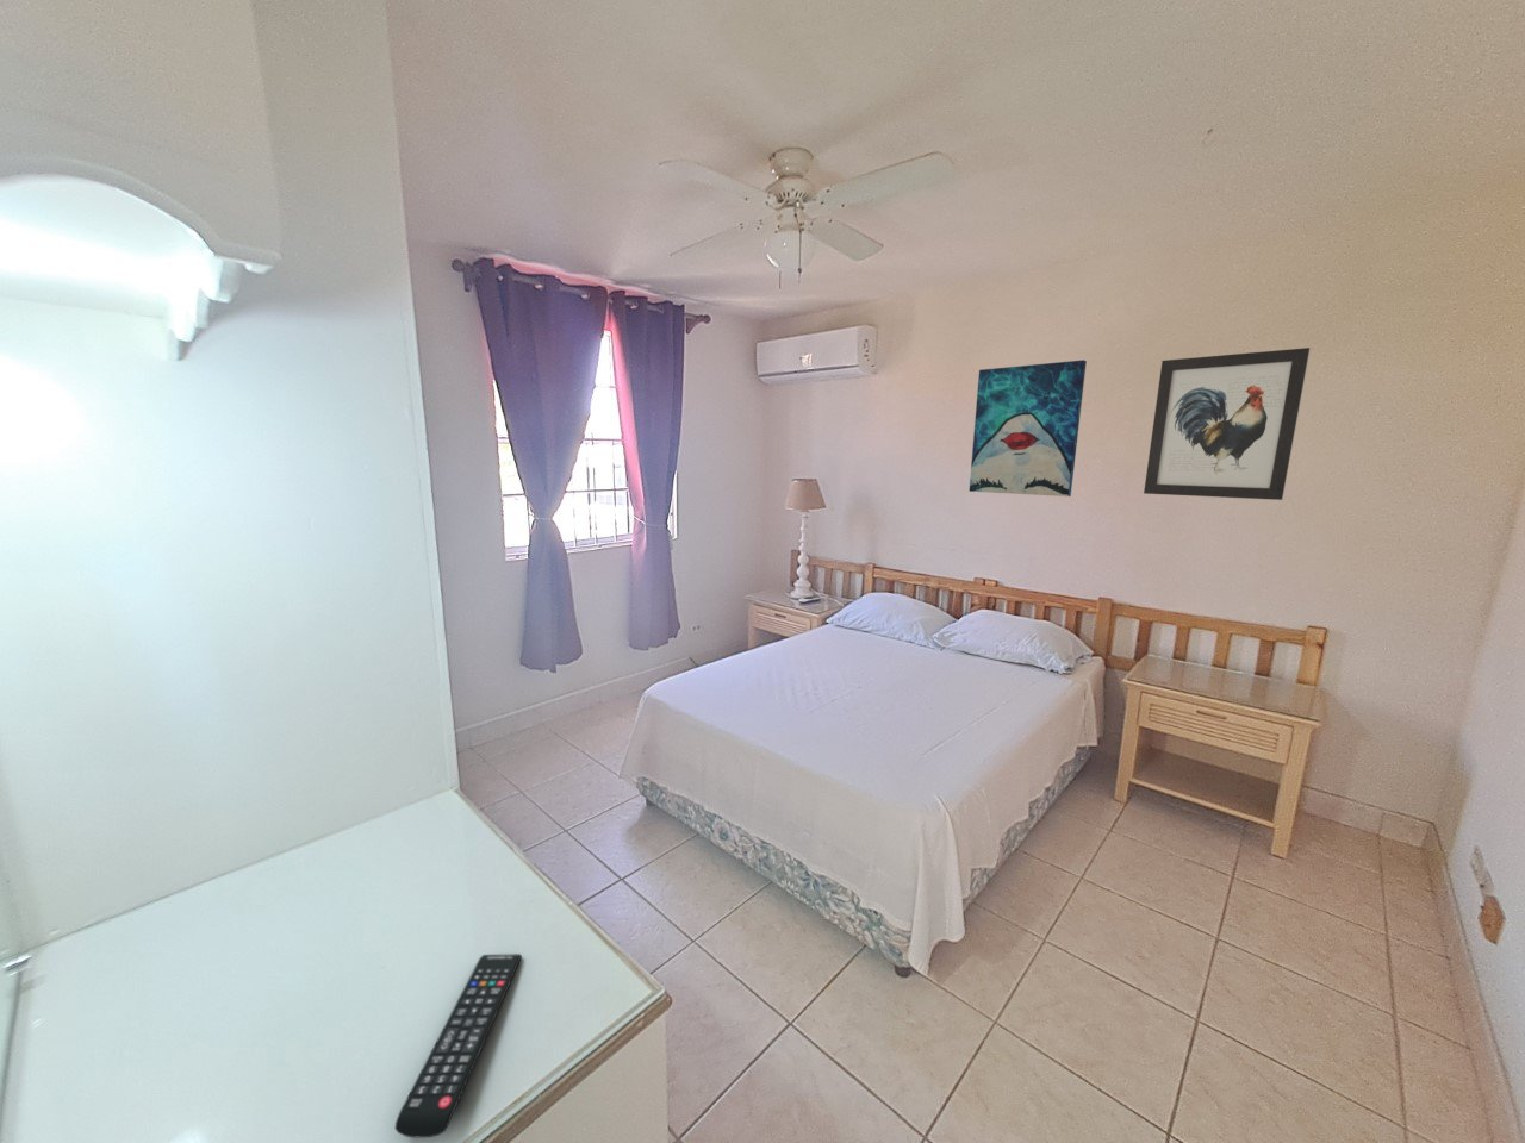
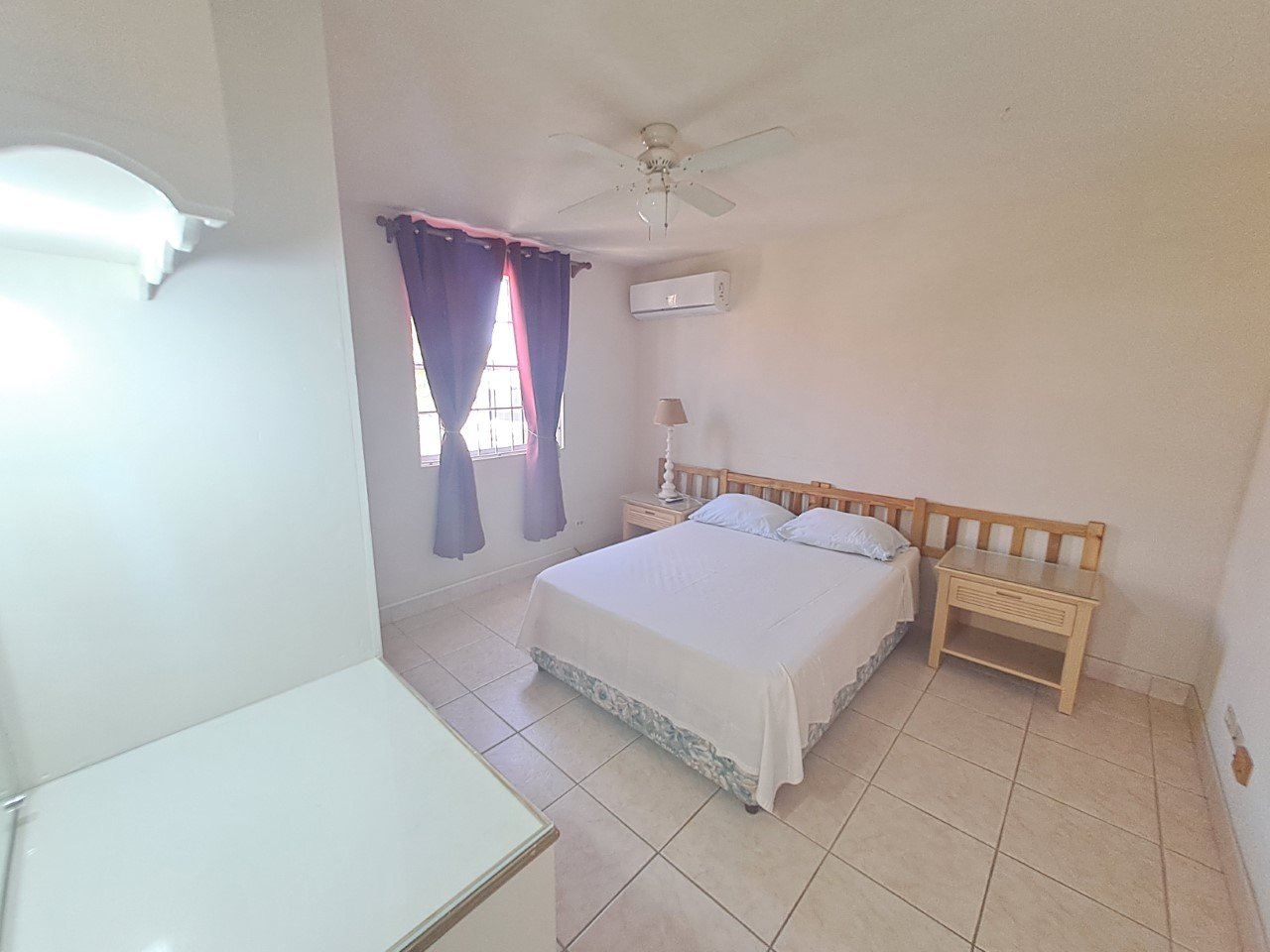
- remote control (467, 1030)
- wall art (1219, 426)
- wall art (1022, 430)
